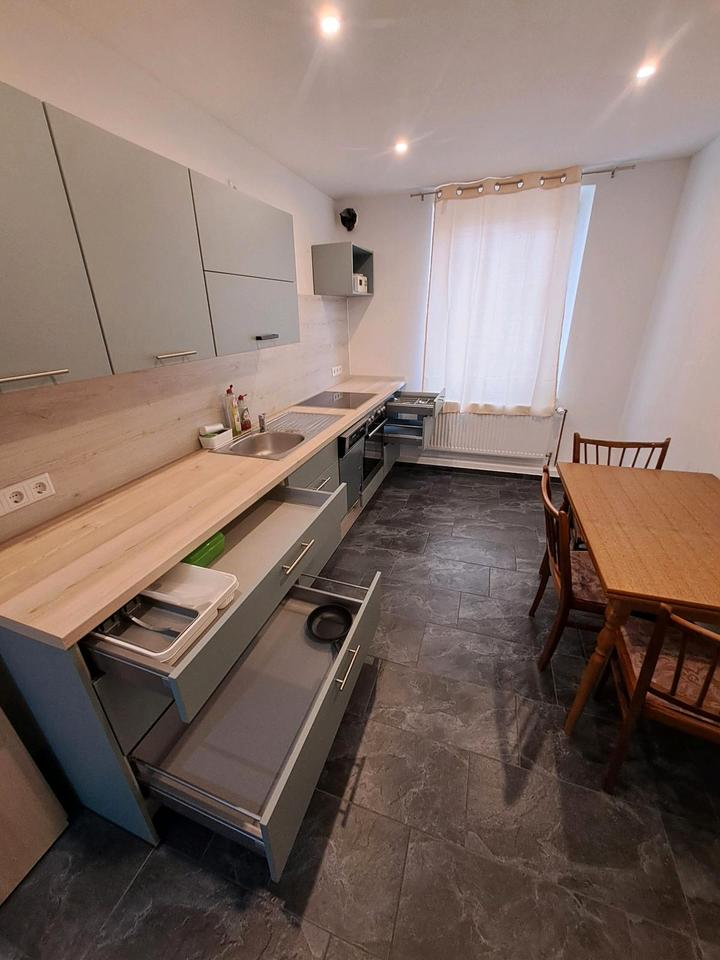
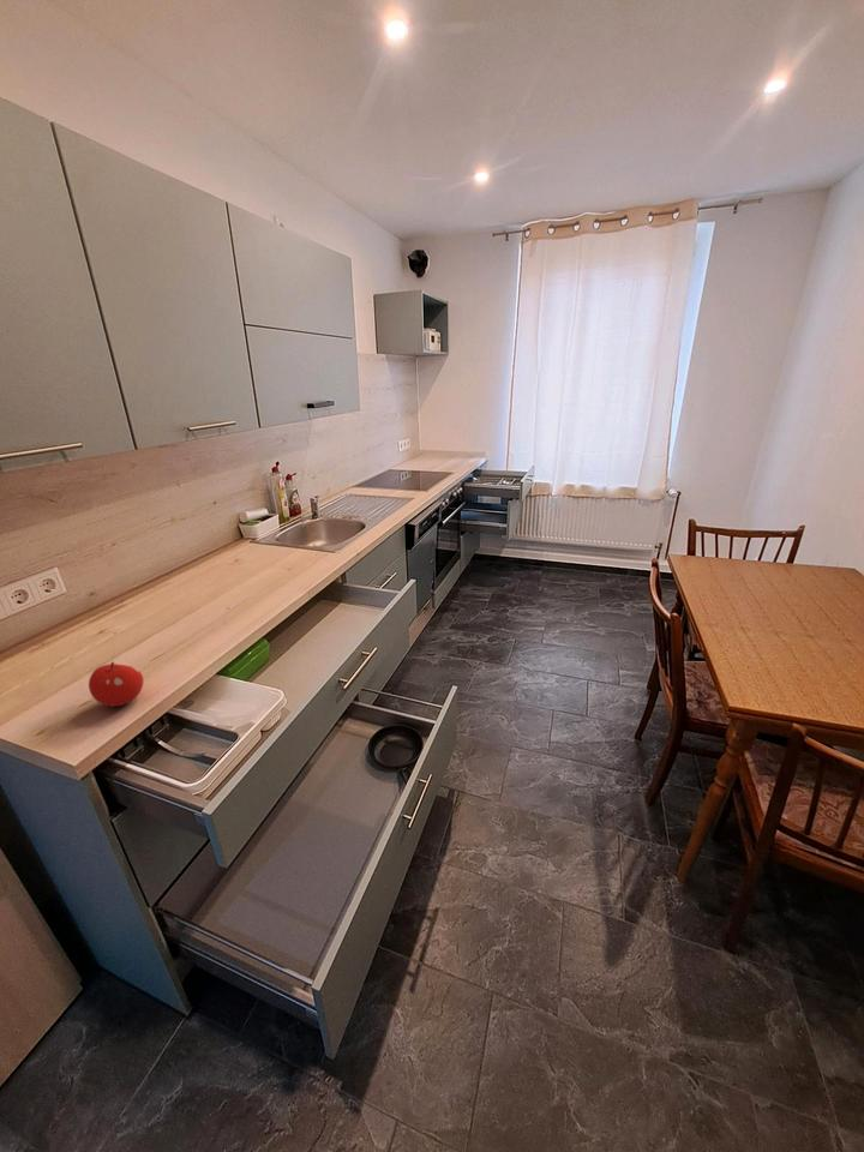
+ fruit (115, 682)
